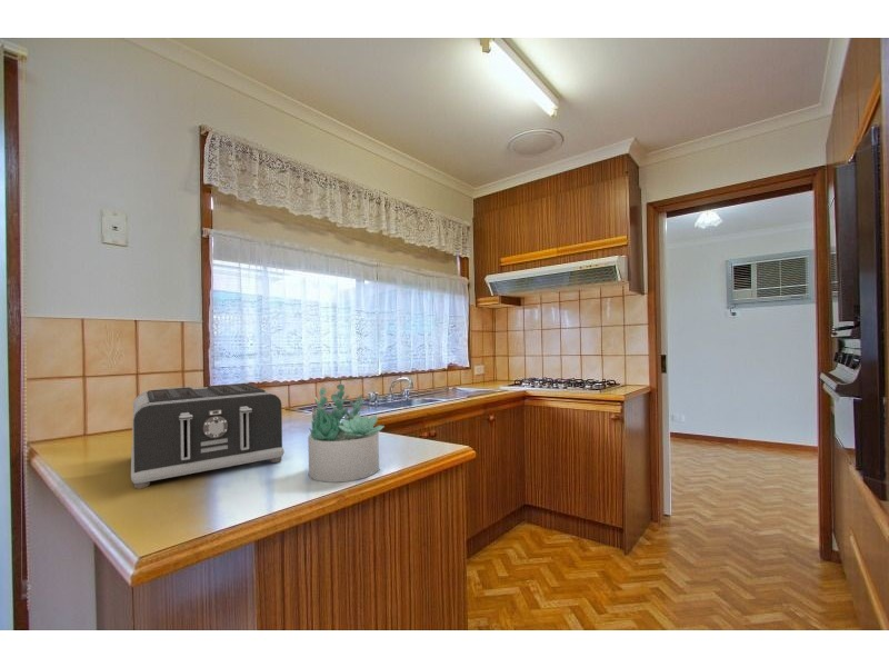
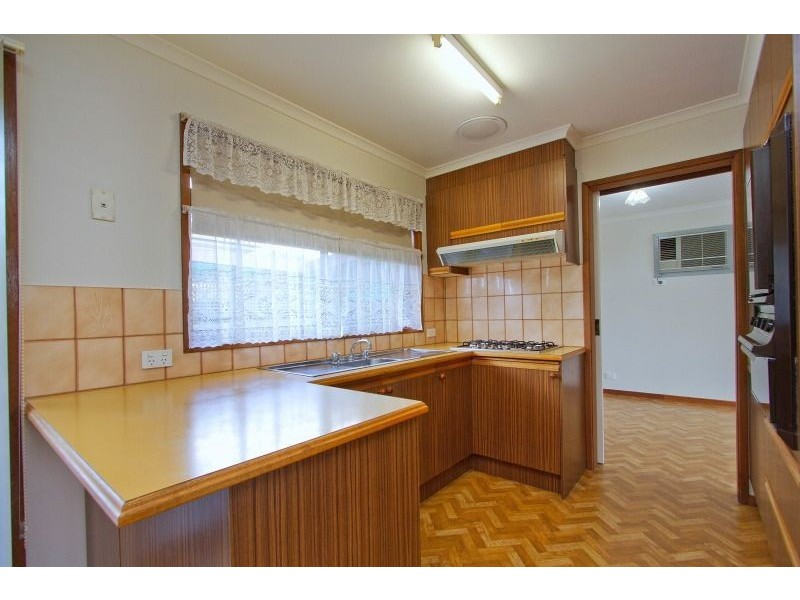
- succulent plant (344, 427)
- toaster (207, 425)
